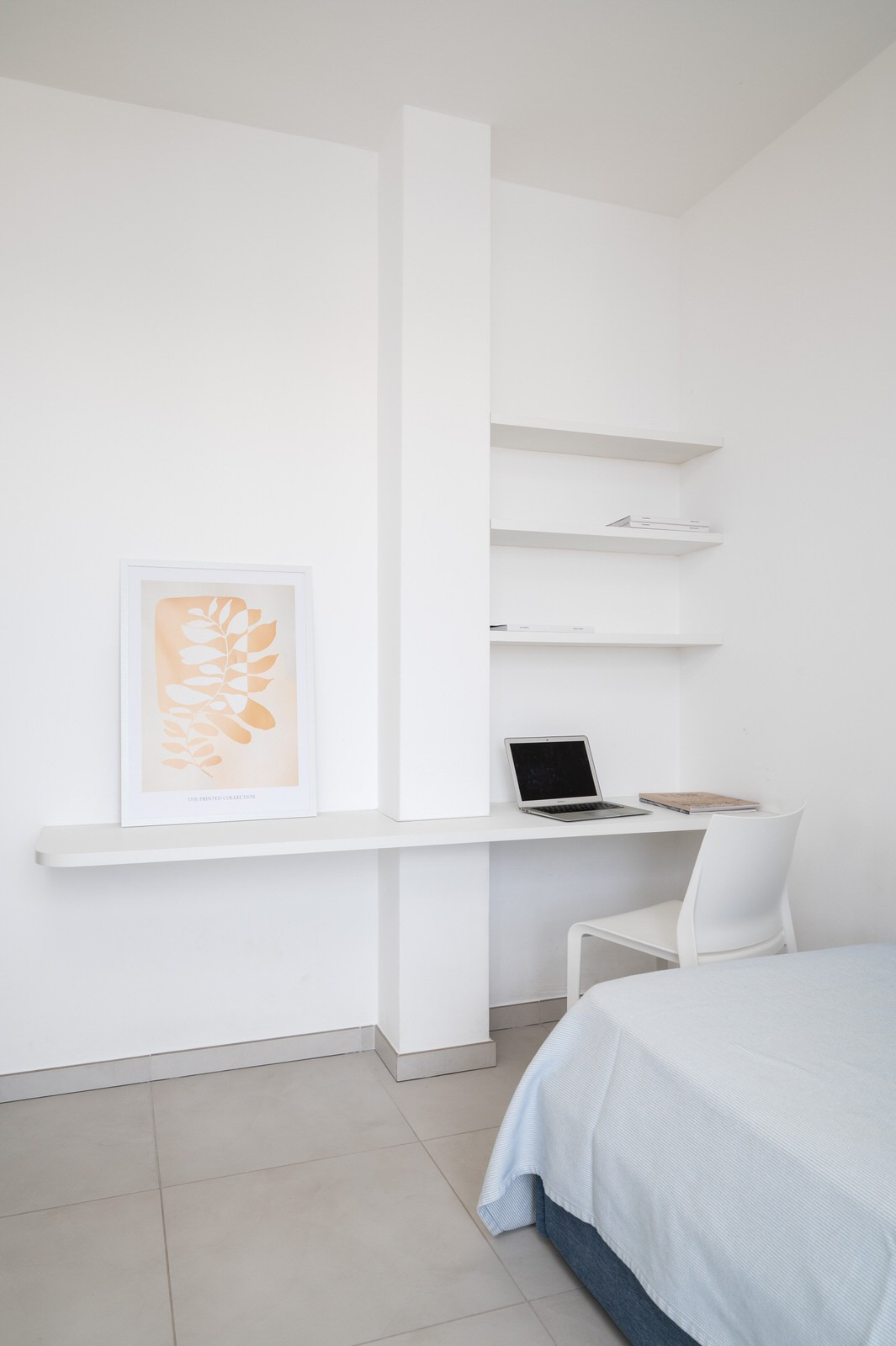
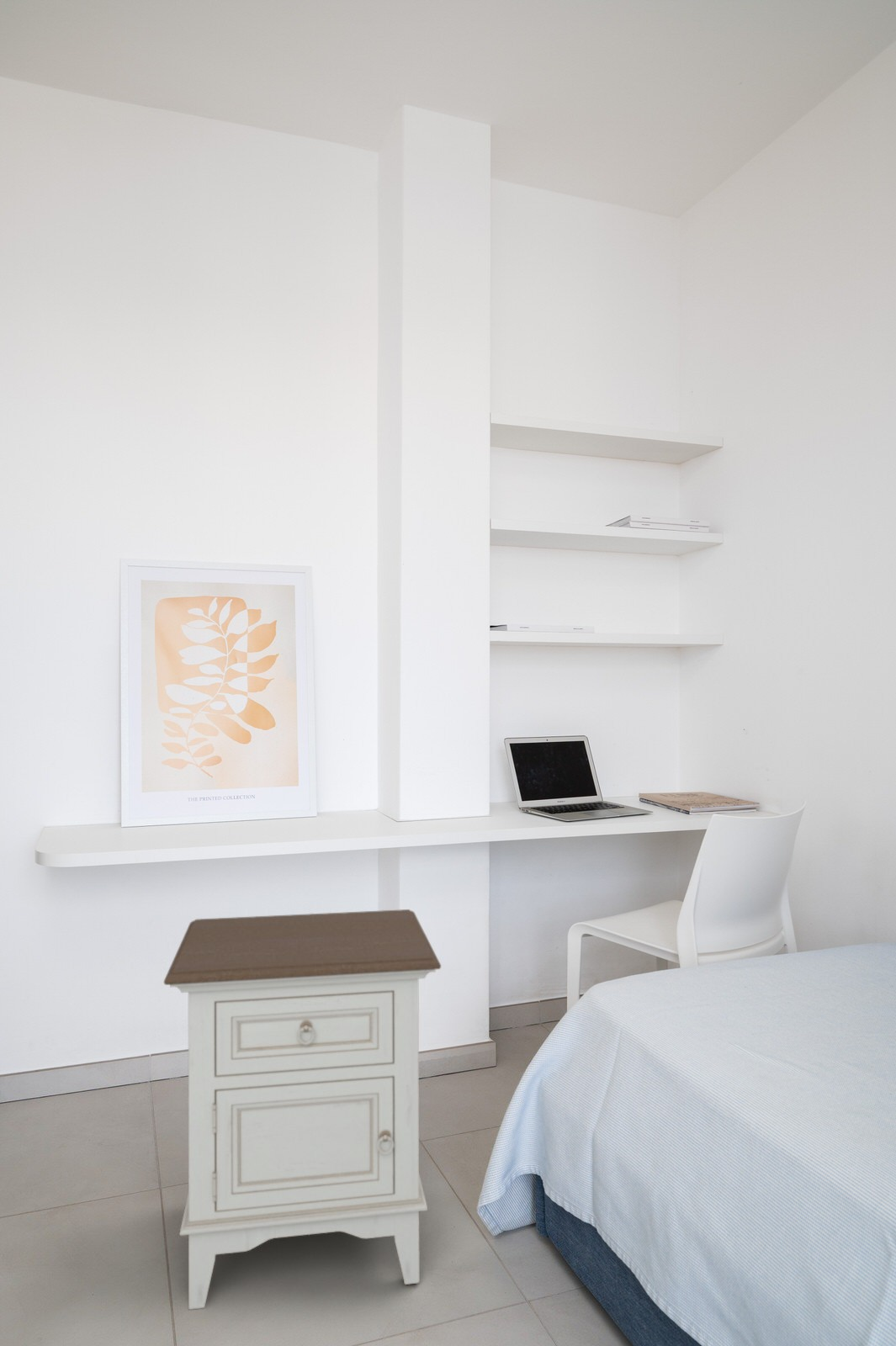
+ nightstand (305, 1091)
